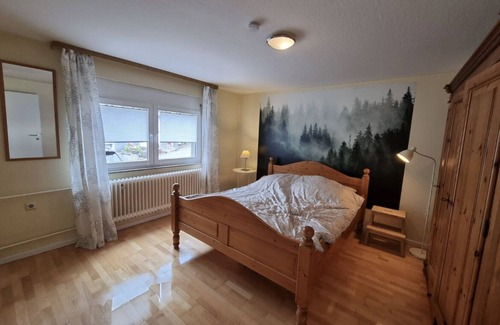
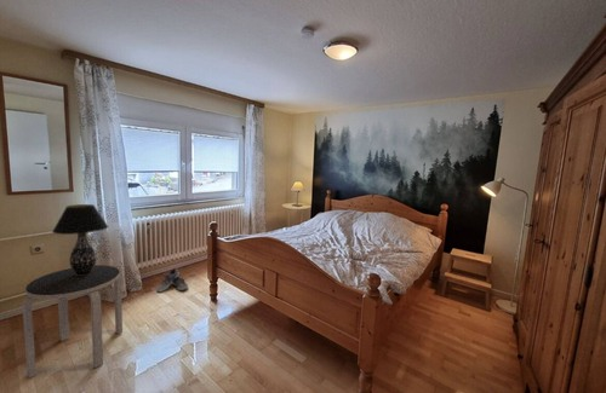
+ side table (68, 319)
+ table lamp (81, 239)
+ shoe (172, 279)
